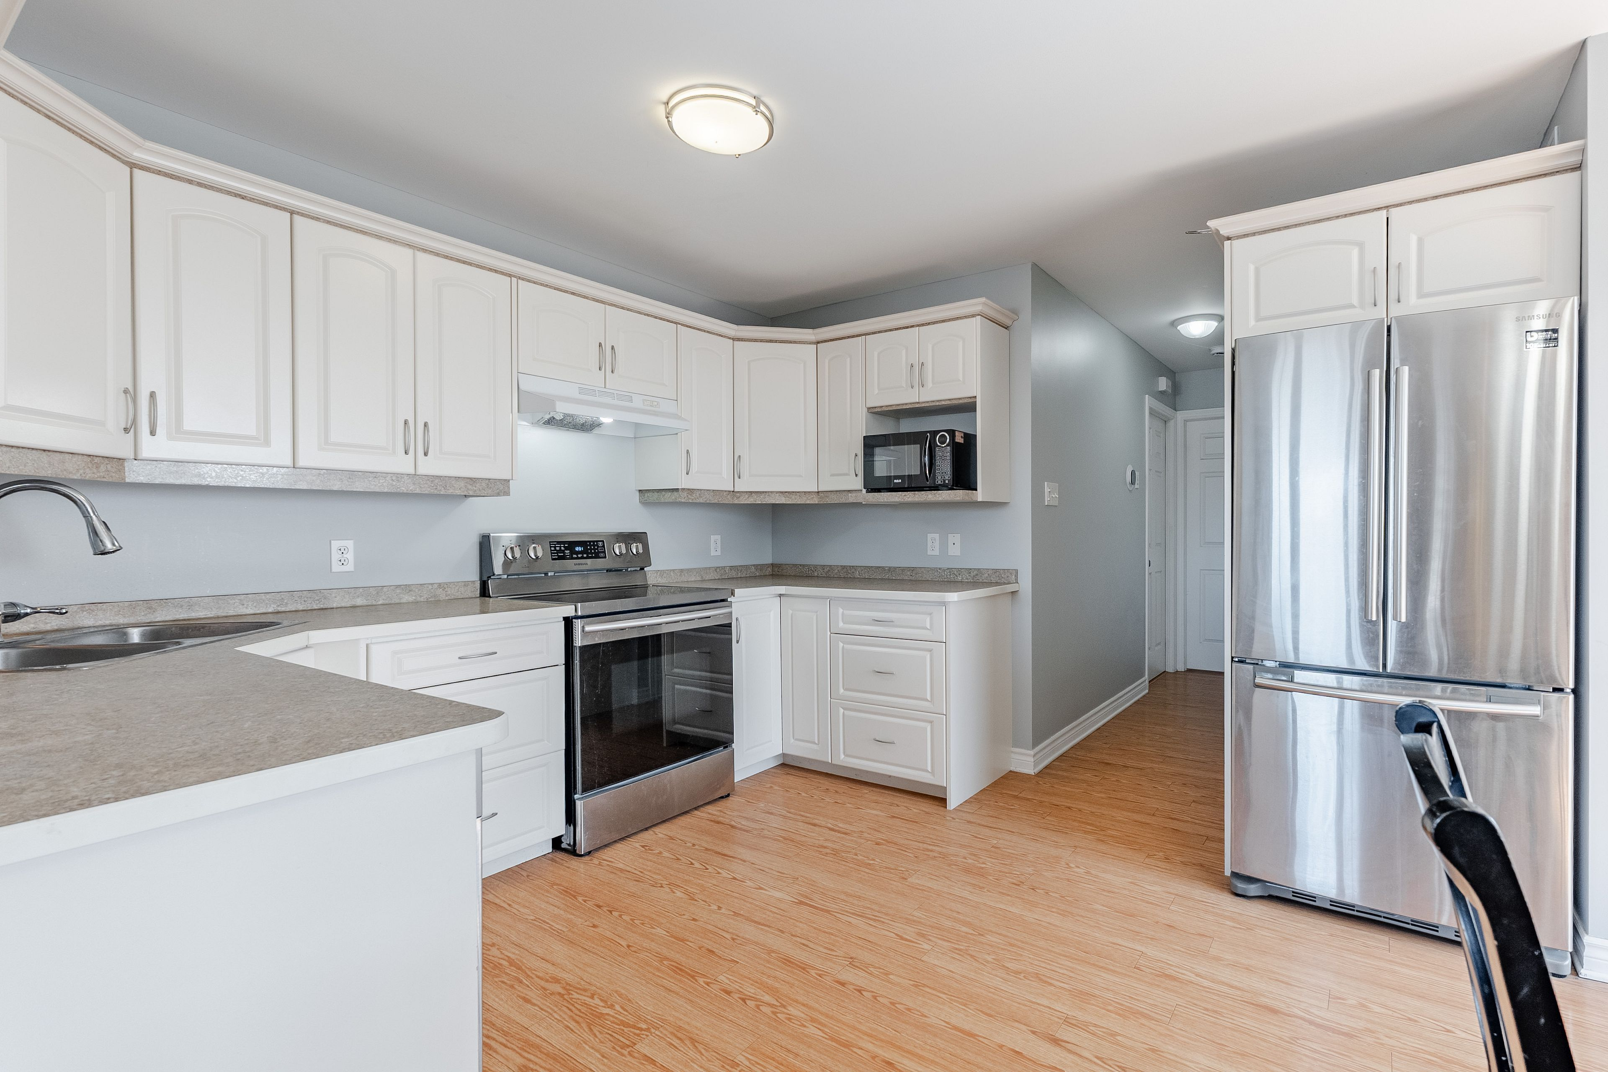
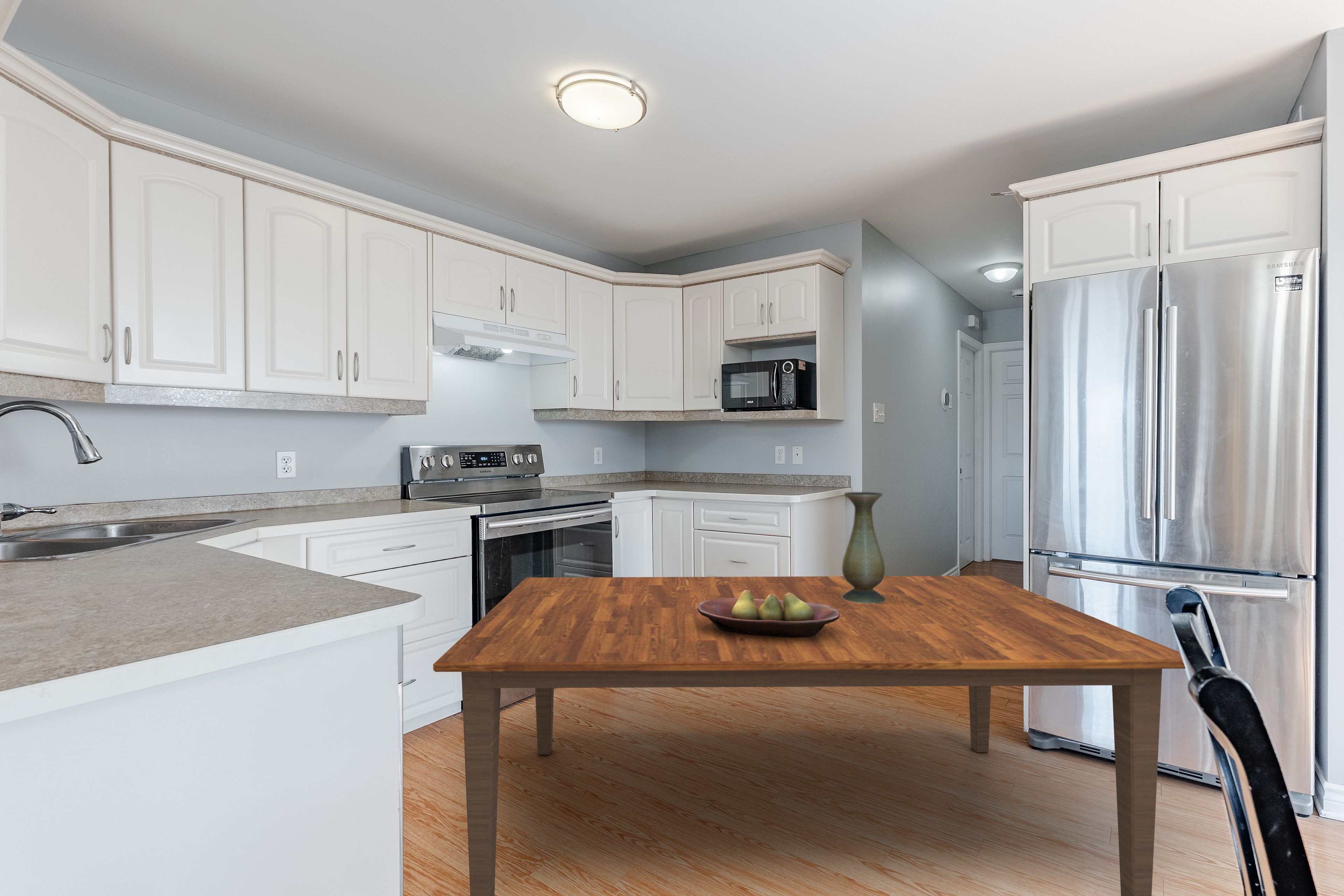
+ dining table (781, 686)
+ fruit bowl (767, 610)
+ vase (863, 545)
